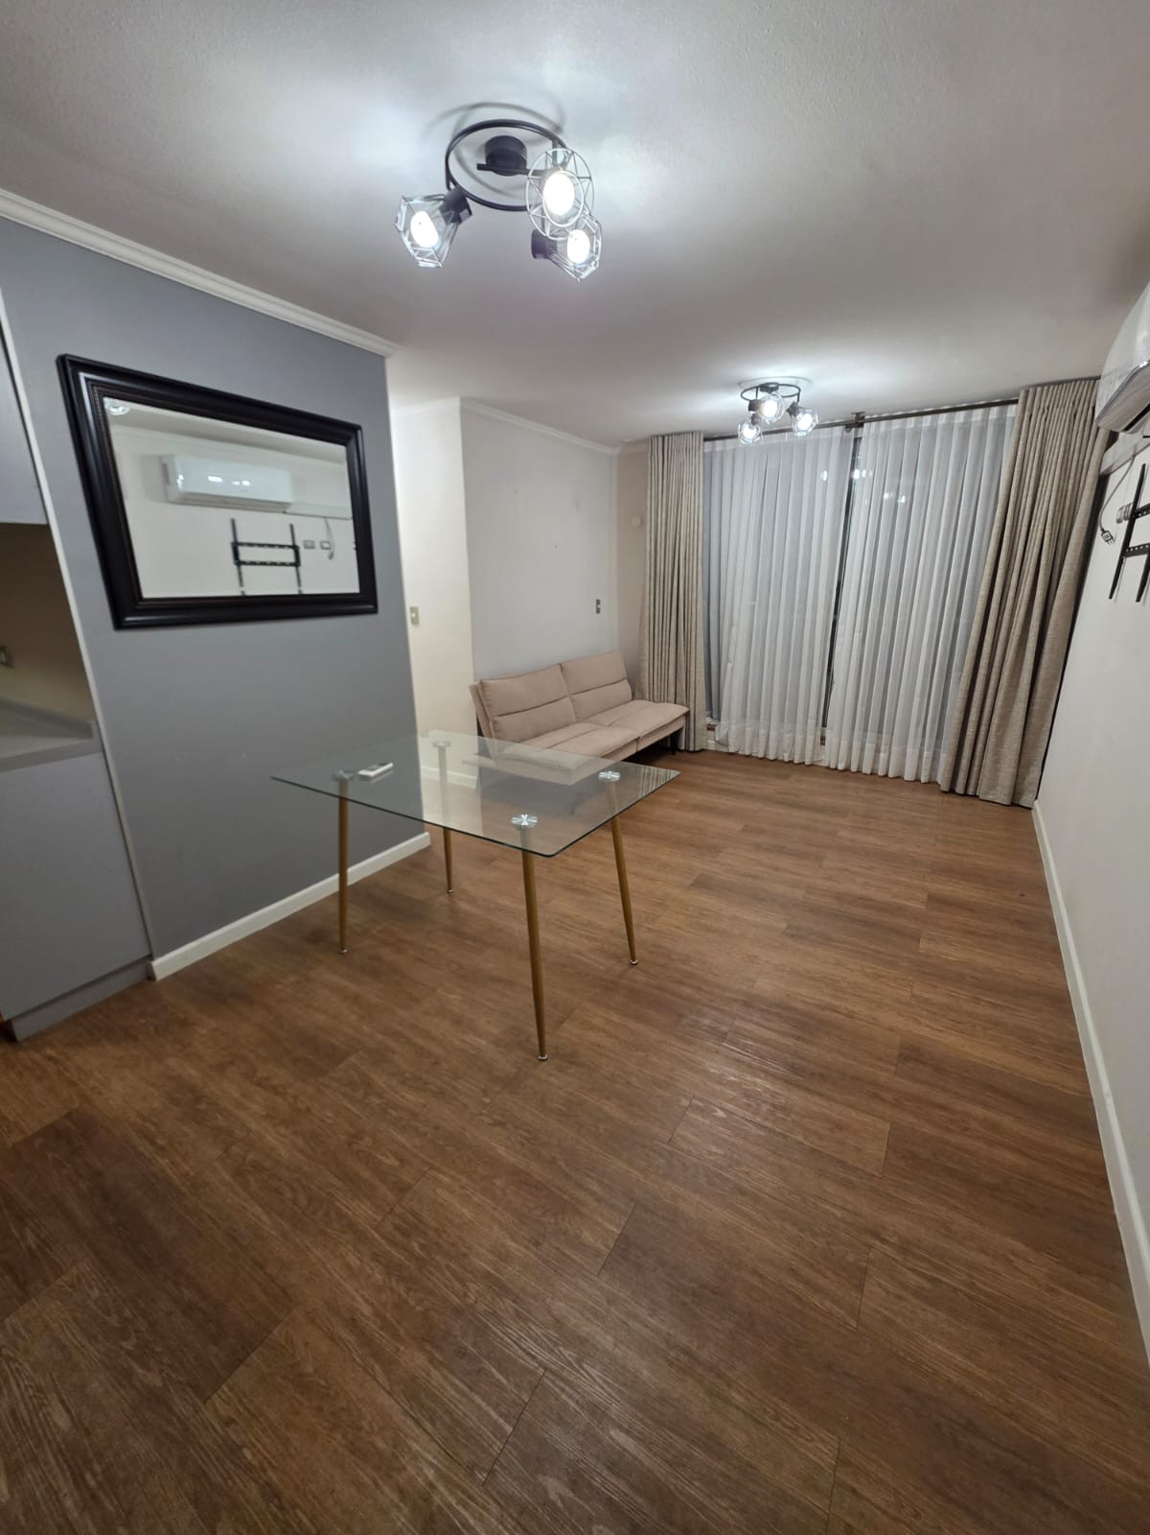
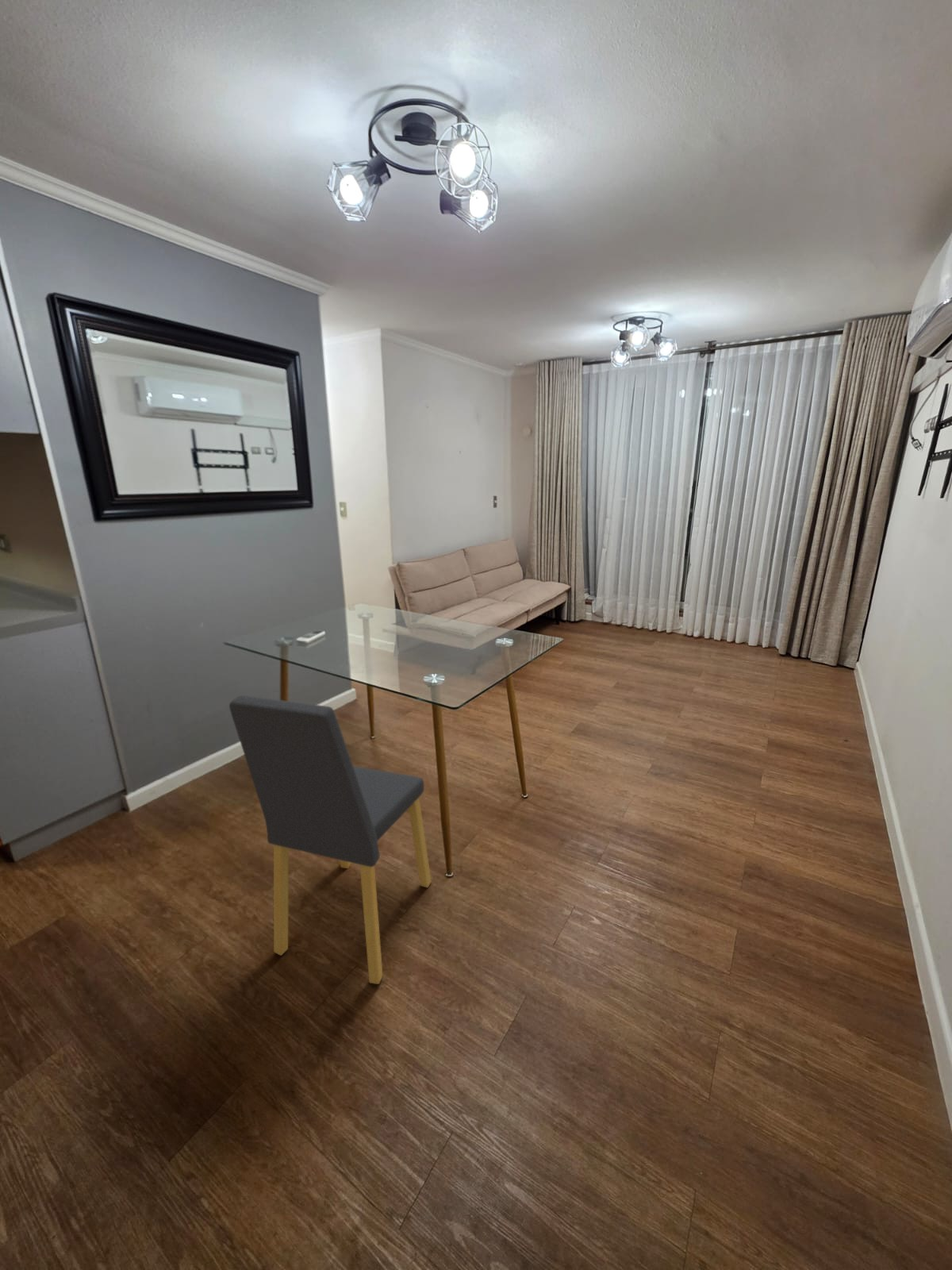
+ dining chair (344, 804)
